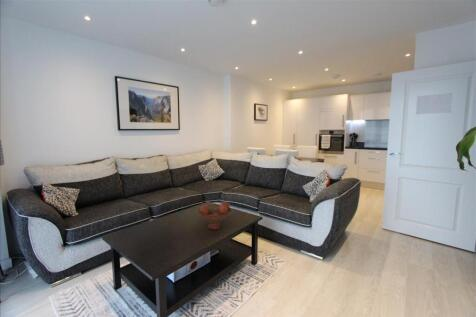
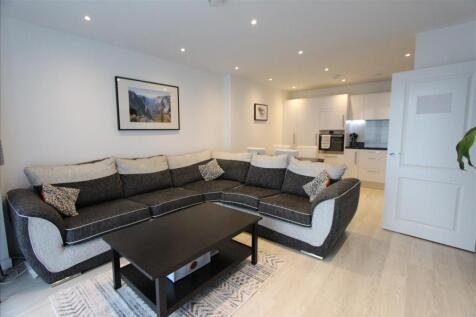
- fruit bowl (214, 215)
